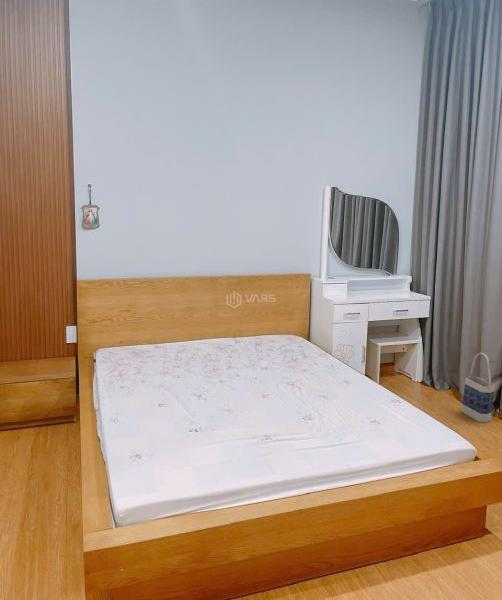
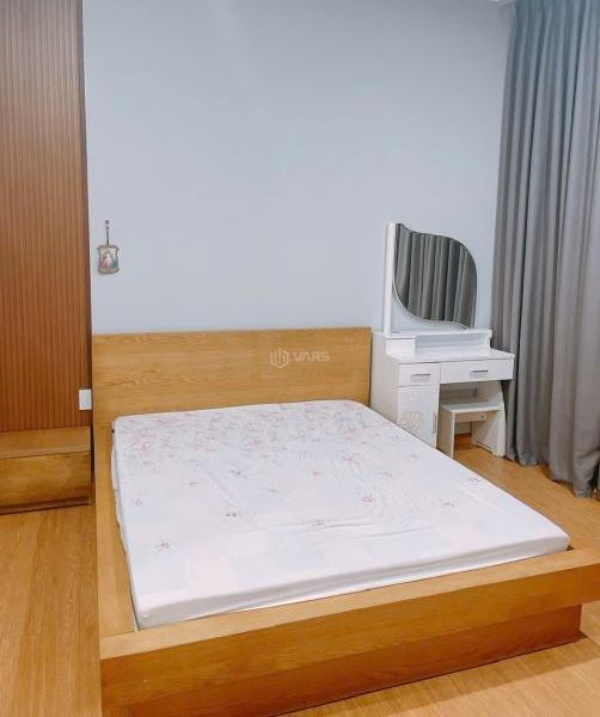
- bag (479, 385)
